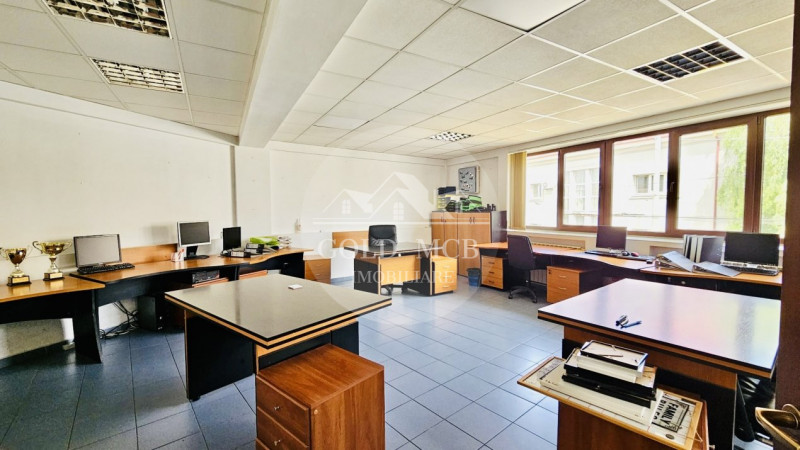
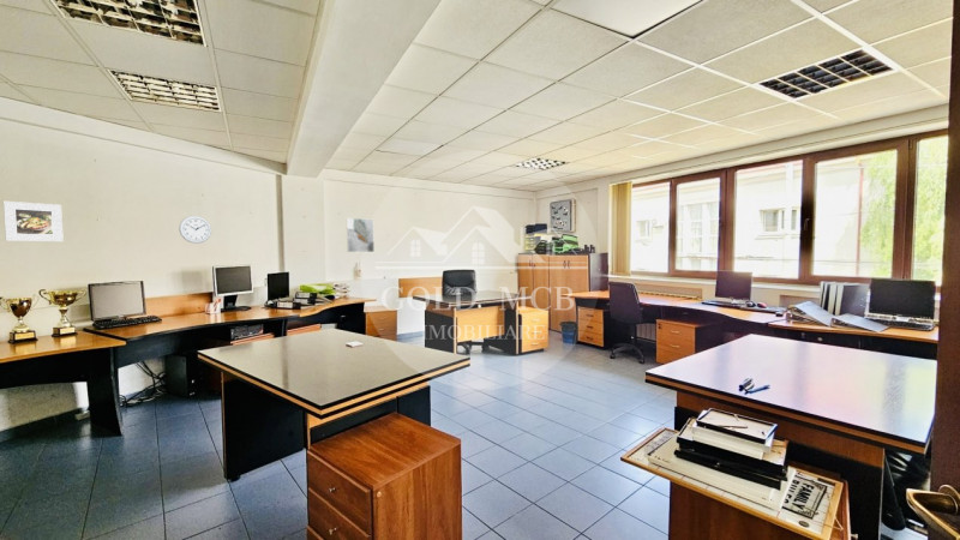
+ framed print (360, 235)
+ wall clock (196, 229)
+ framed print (34, 222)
